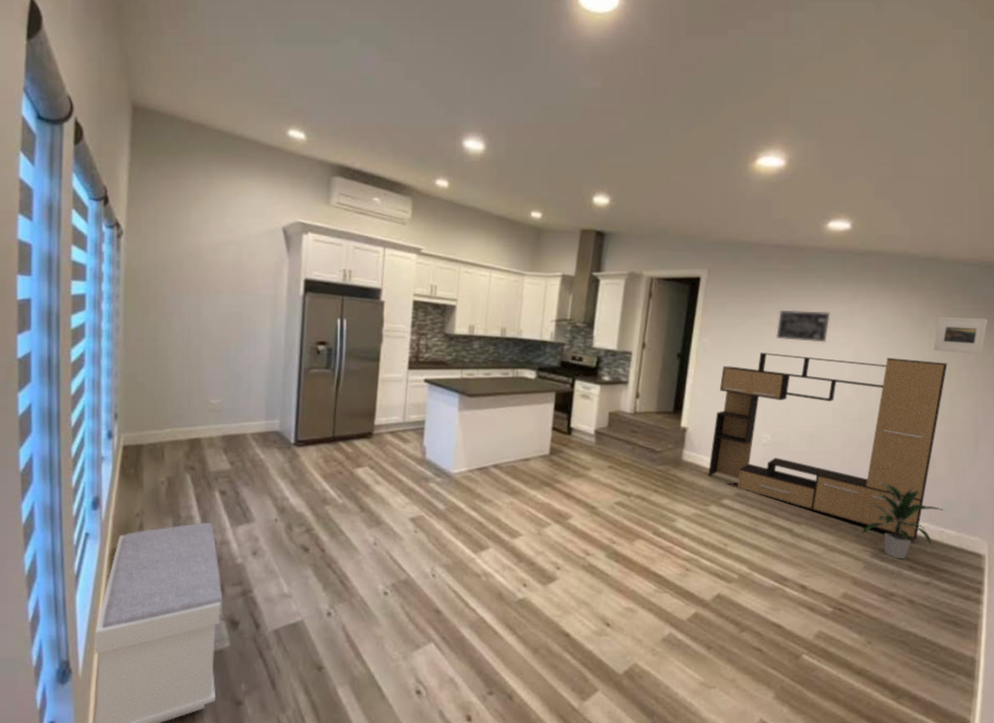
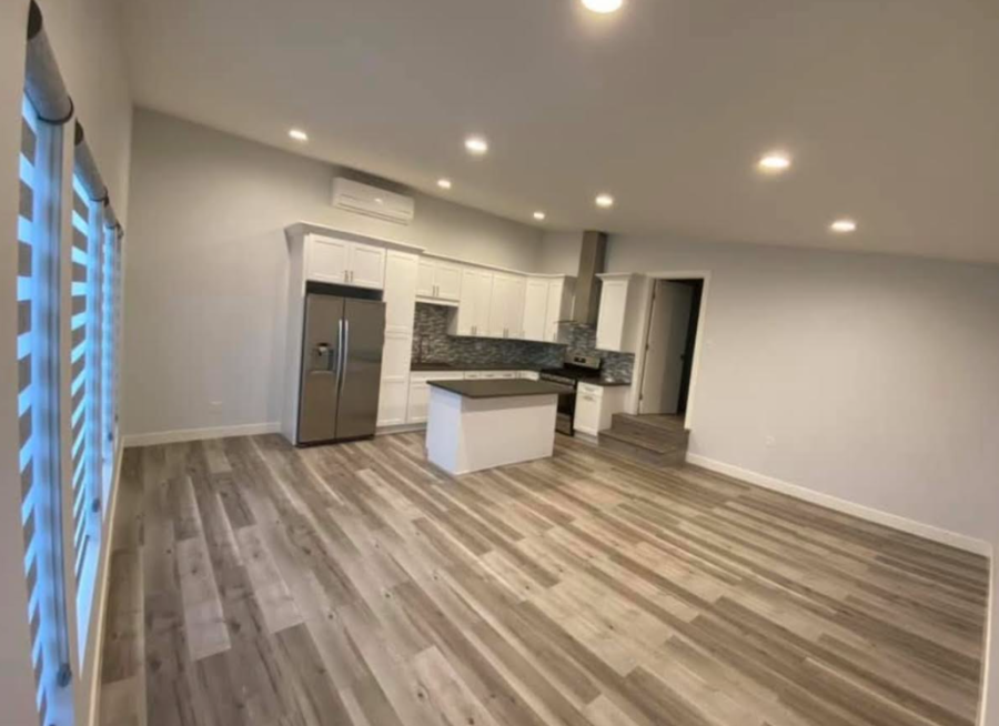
- media console (811, 398)
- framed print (960, 335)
- wall art (802, 325)
- bench (163, 612)
- indoor plant (897, 518)
